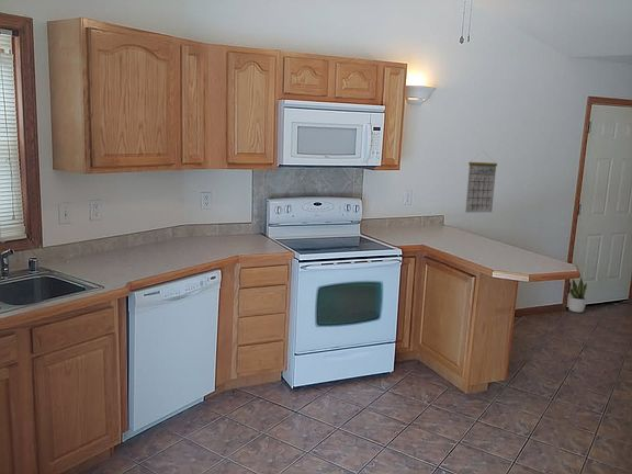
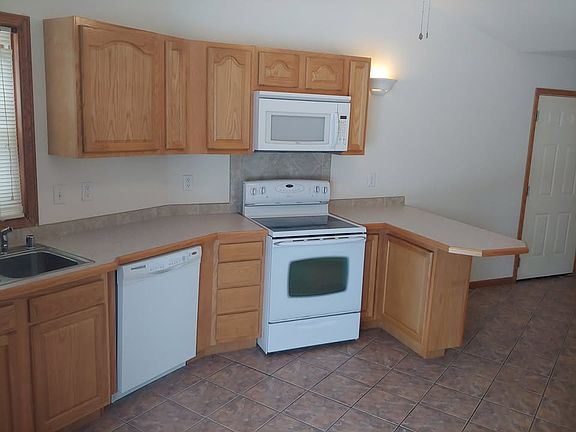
- calendar (481, 181)
- potted plant (578, 292)
